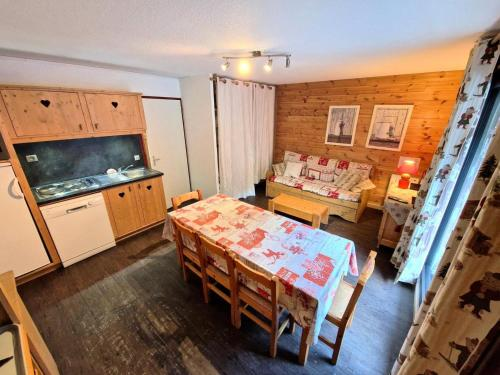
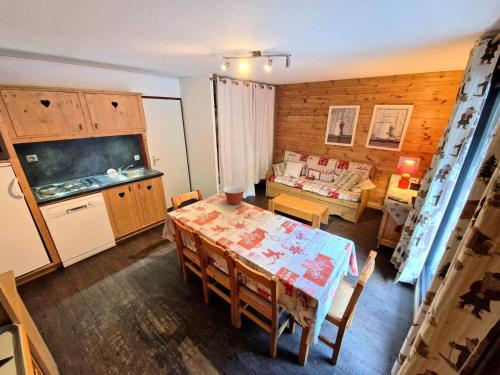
+ mixing bowl (234, 195)
